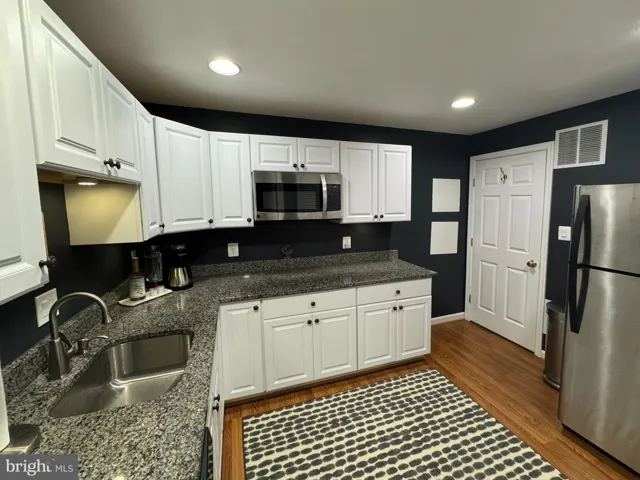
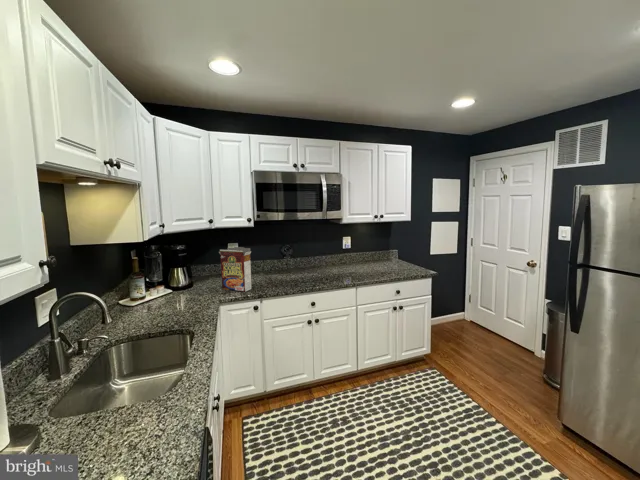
+ cereal box (235, 268)
